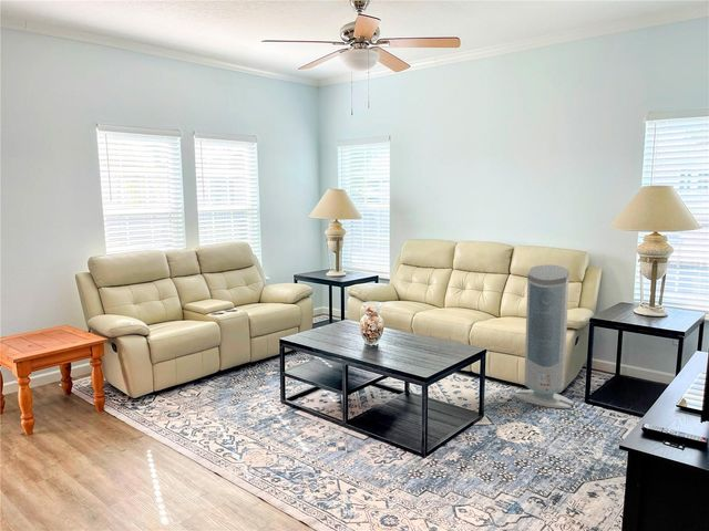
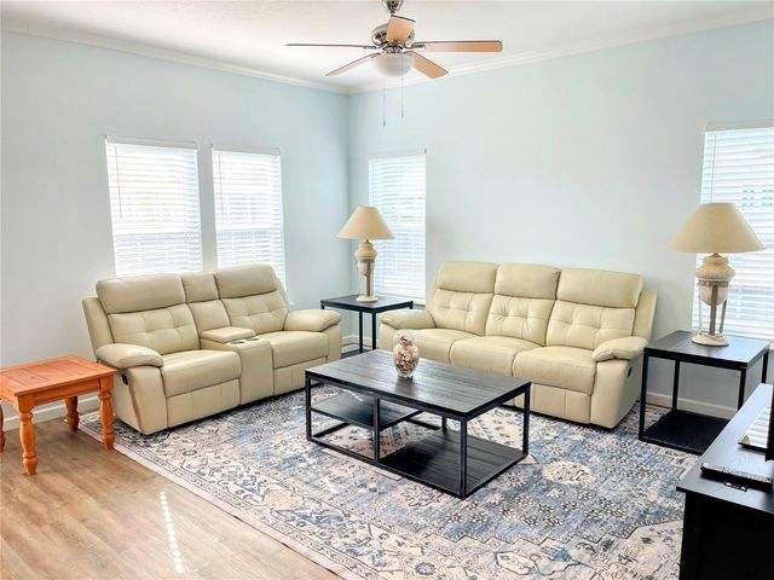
- air purifier (545, 333)
